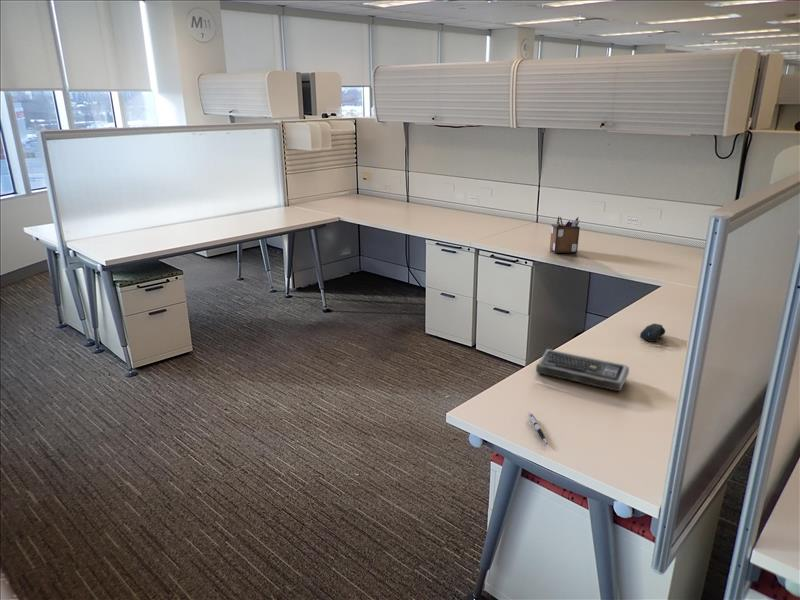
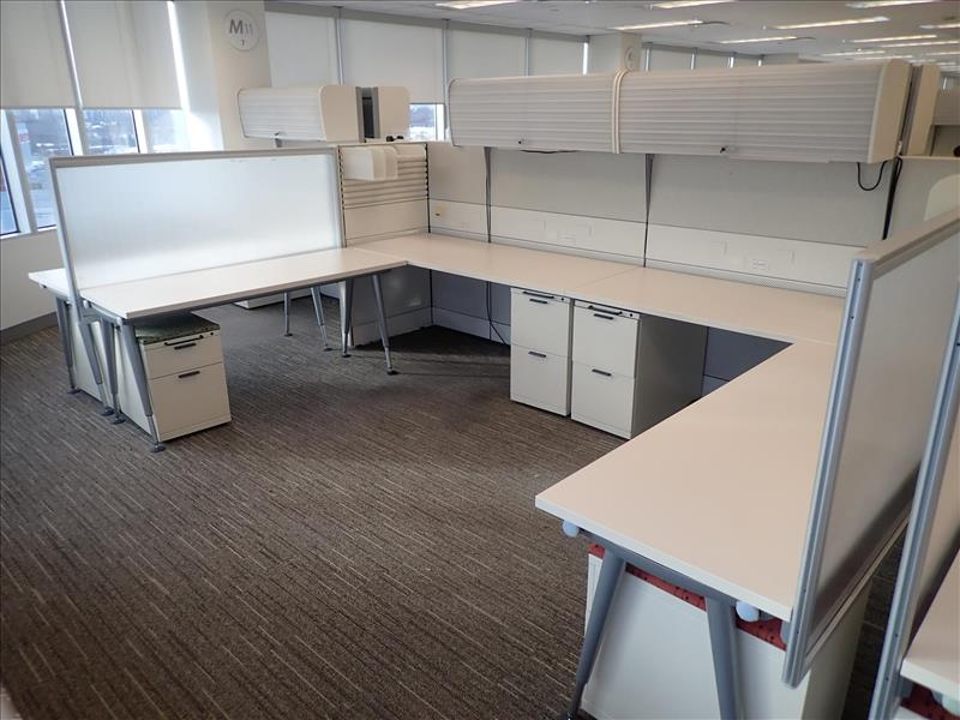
- desk organizer (564, 233)
- pen (537, 427)
- computer mouse (653, 332)
- keyboard (582, 367)
